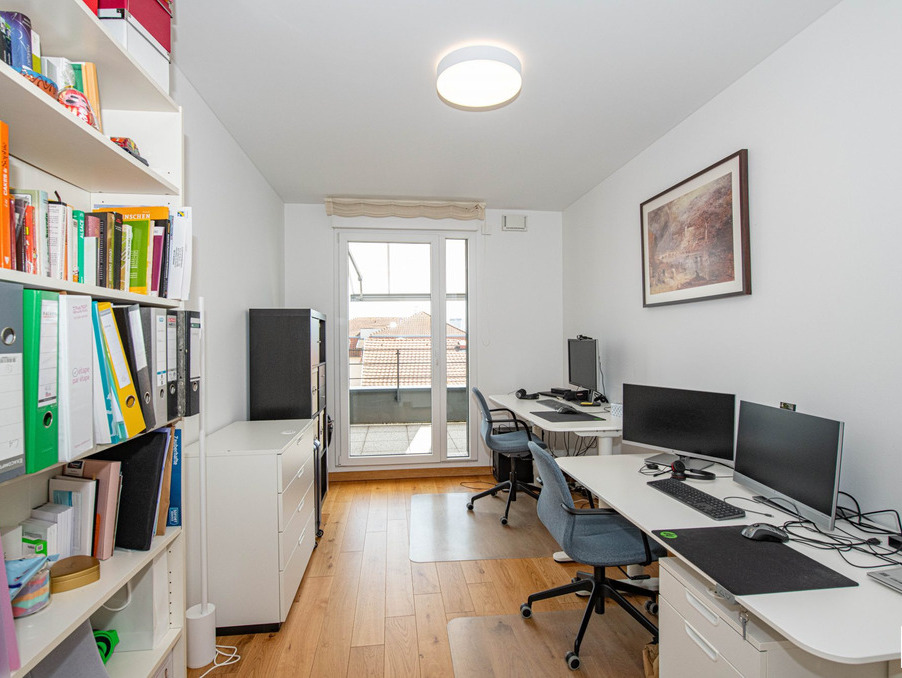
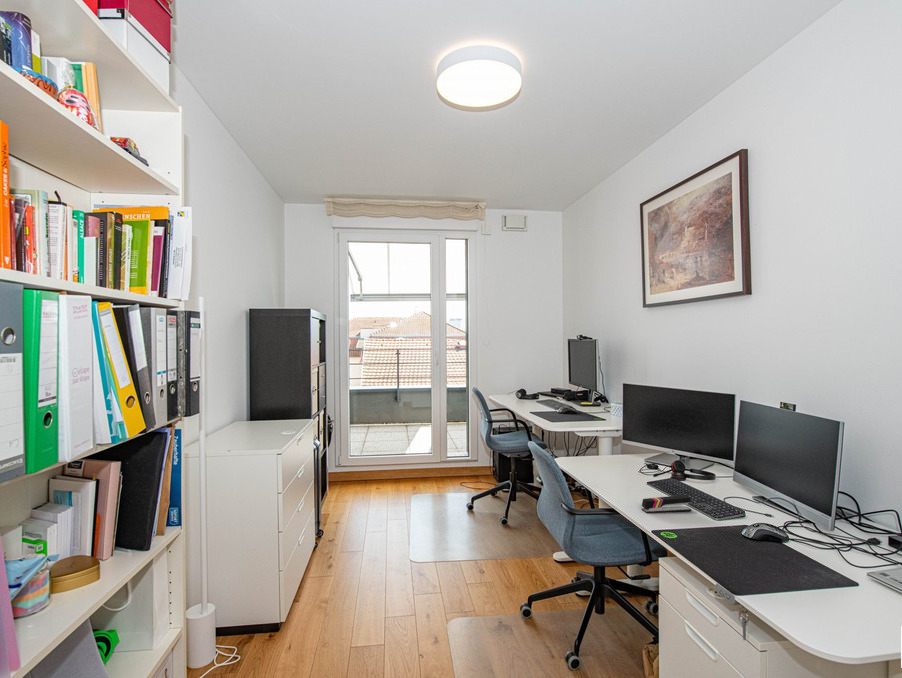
+ stapler (666, 503)
